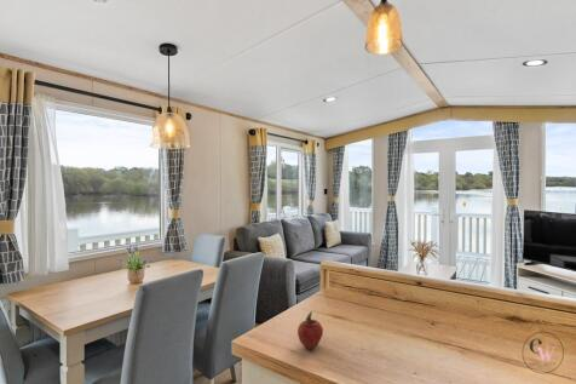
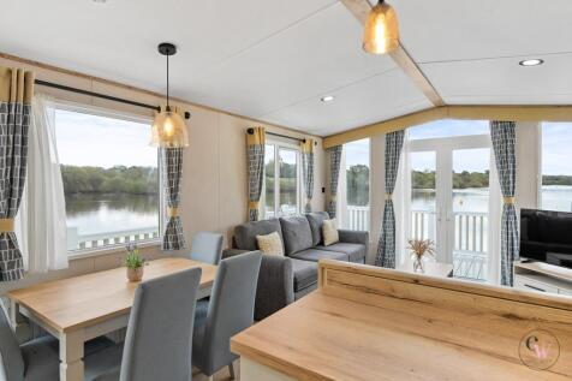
- fruit (310, 328)
